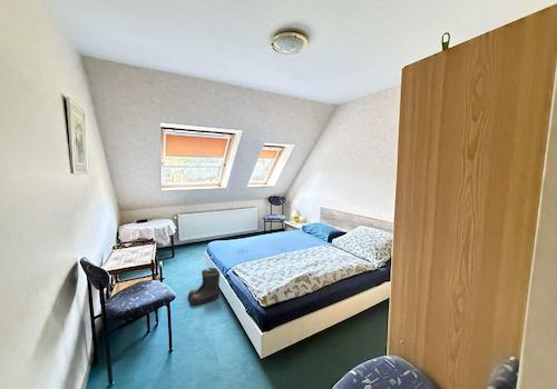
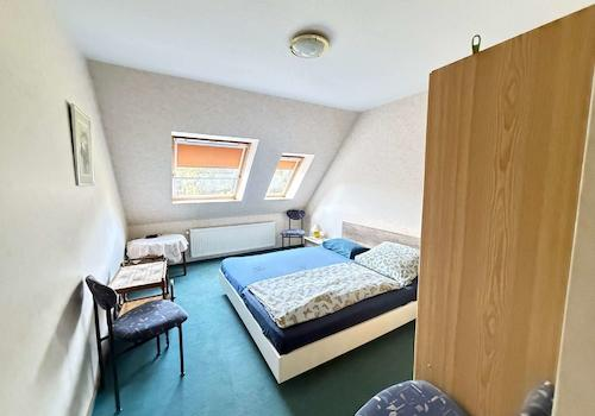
- boots (203, 285)
